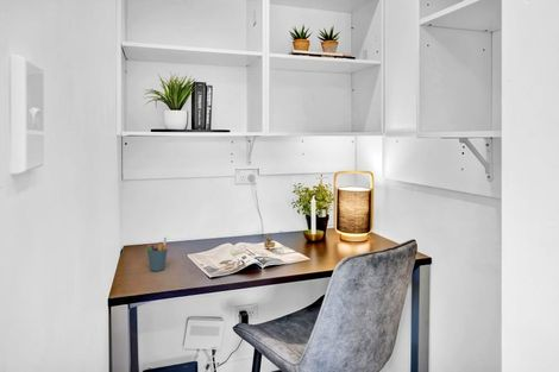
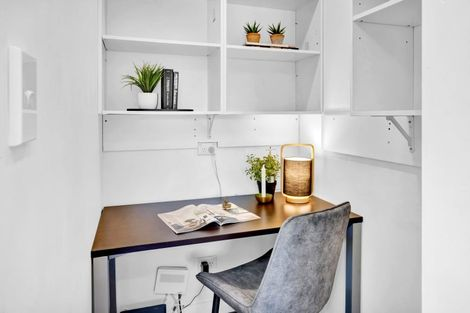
- pen holder (157, 253)
